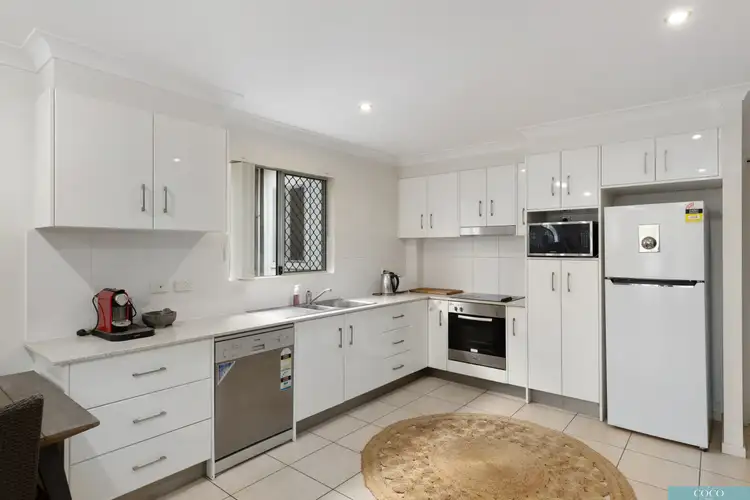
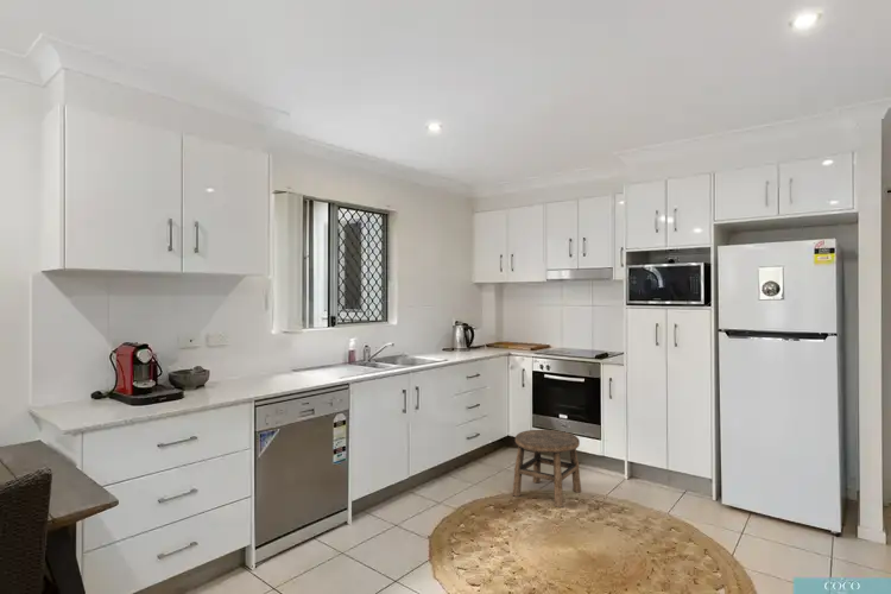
+ stool (546, 463)
